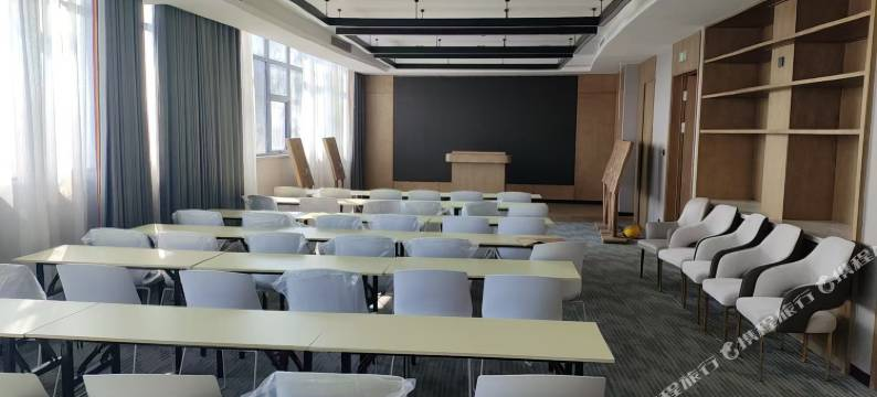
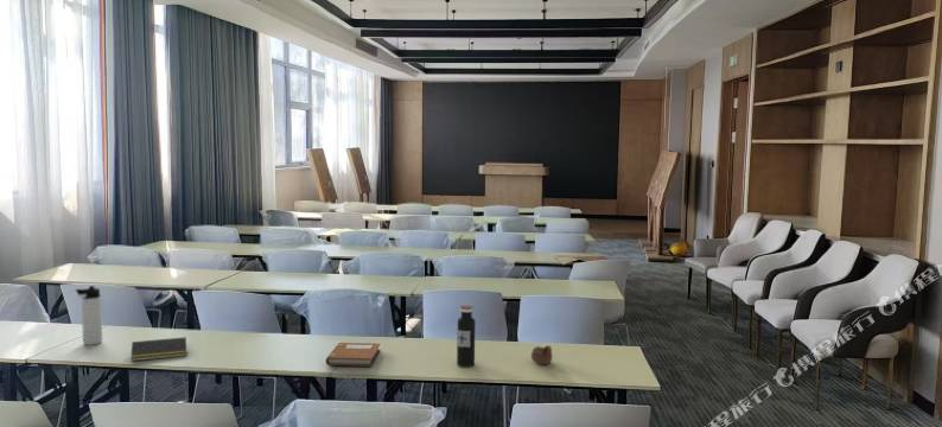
+ thermos bottle (88, 316)
+ notebook (354, 353)
+ water bottle (465, 336)
+ cup (541, 352)
+ notepad (159, 349)
